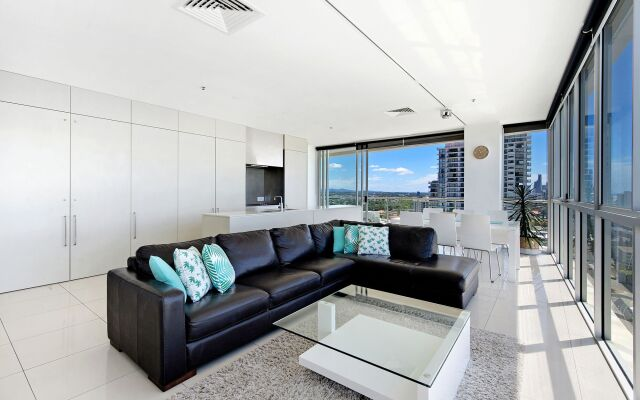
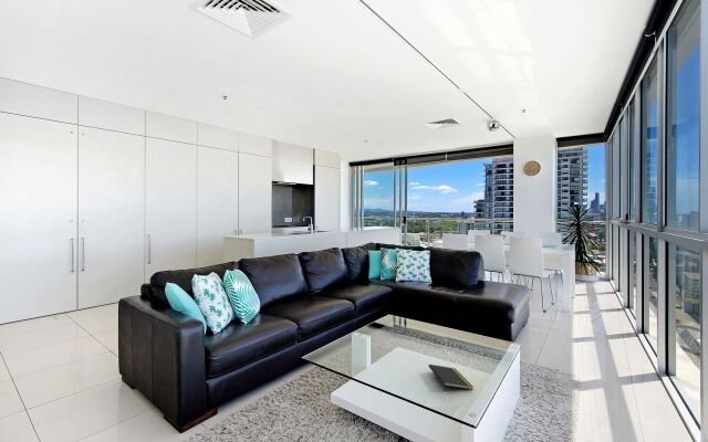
+ notepad (449, 376)
